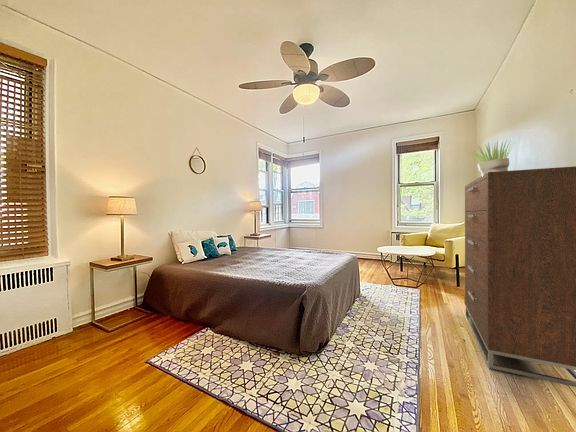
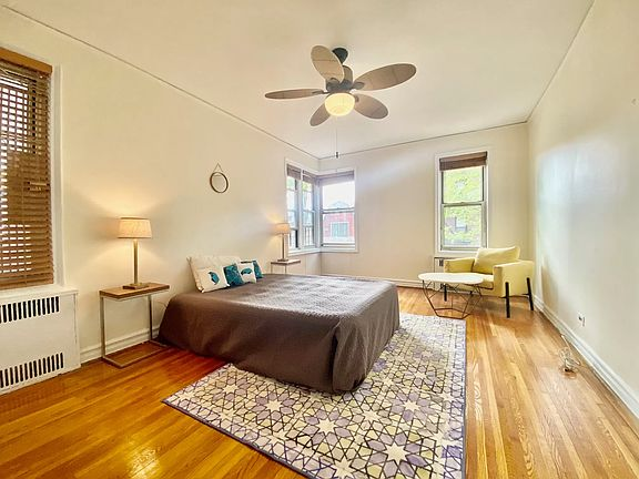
- dresser (509, 260)
- potted plant (494, 162)
